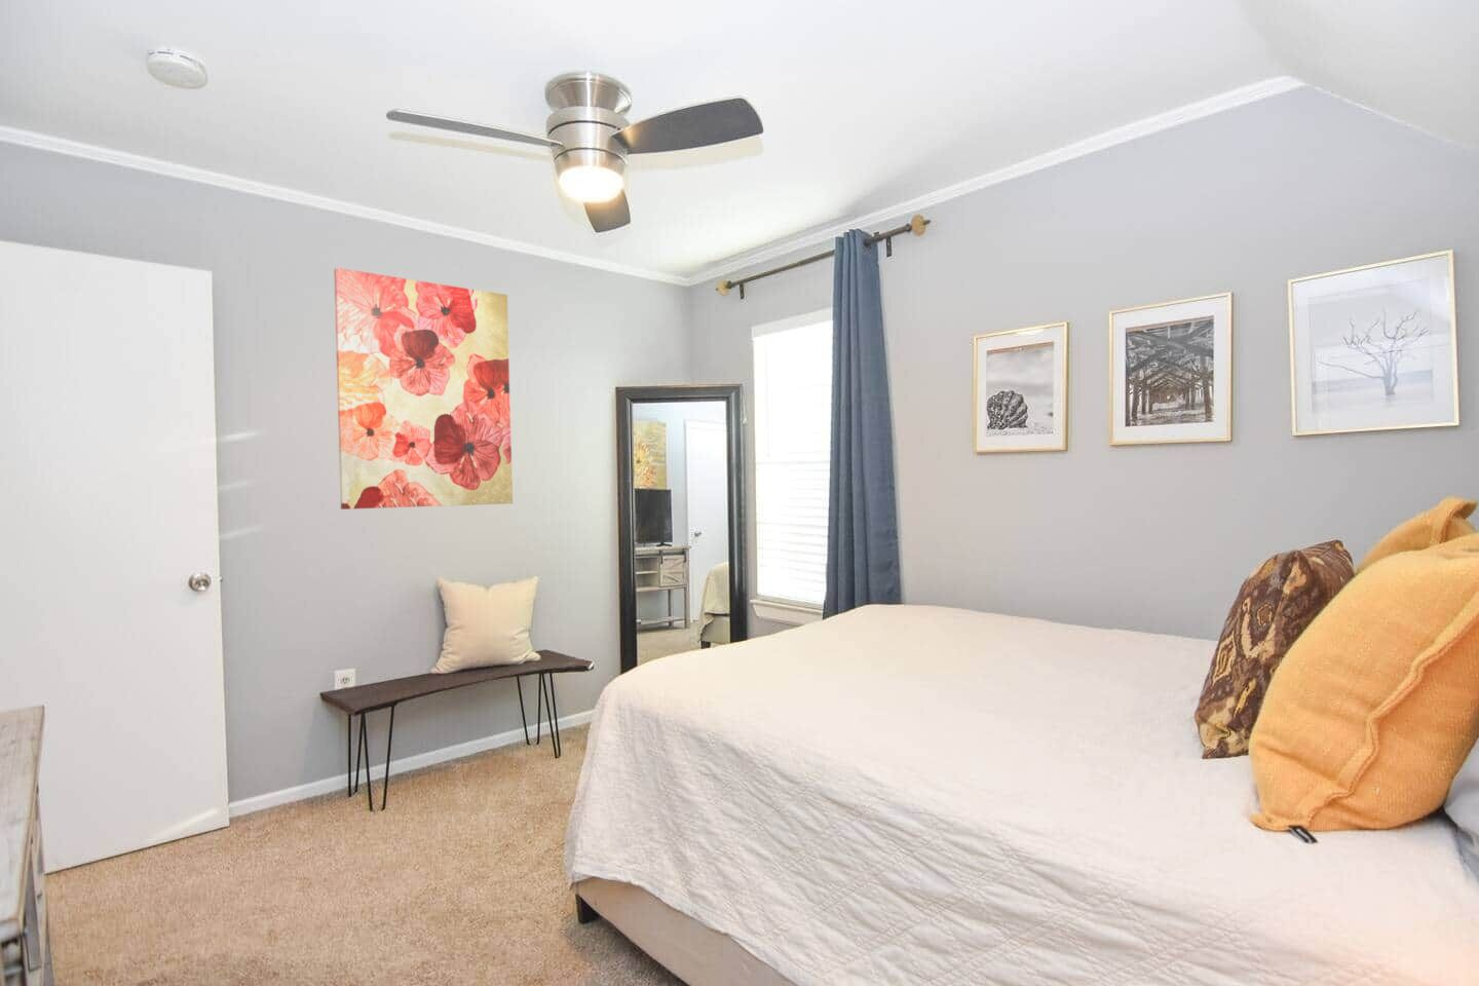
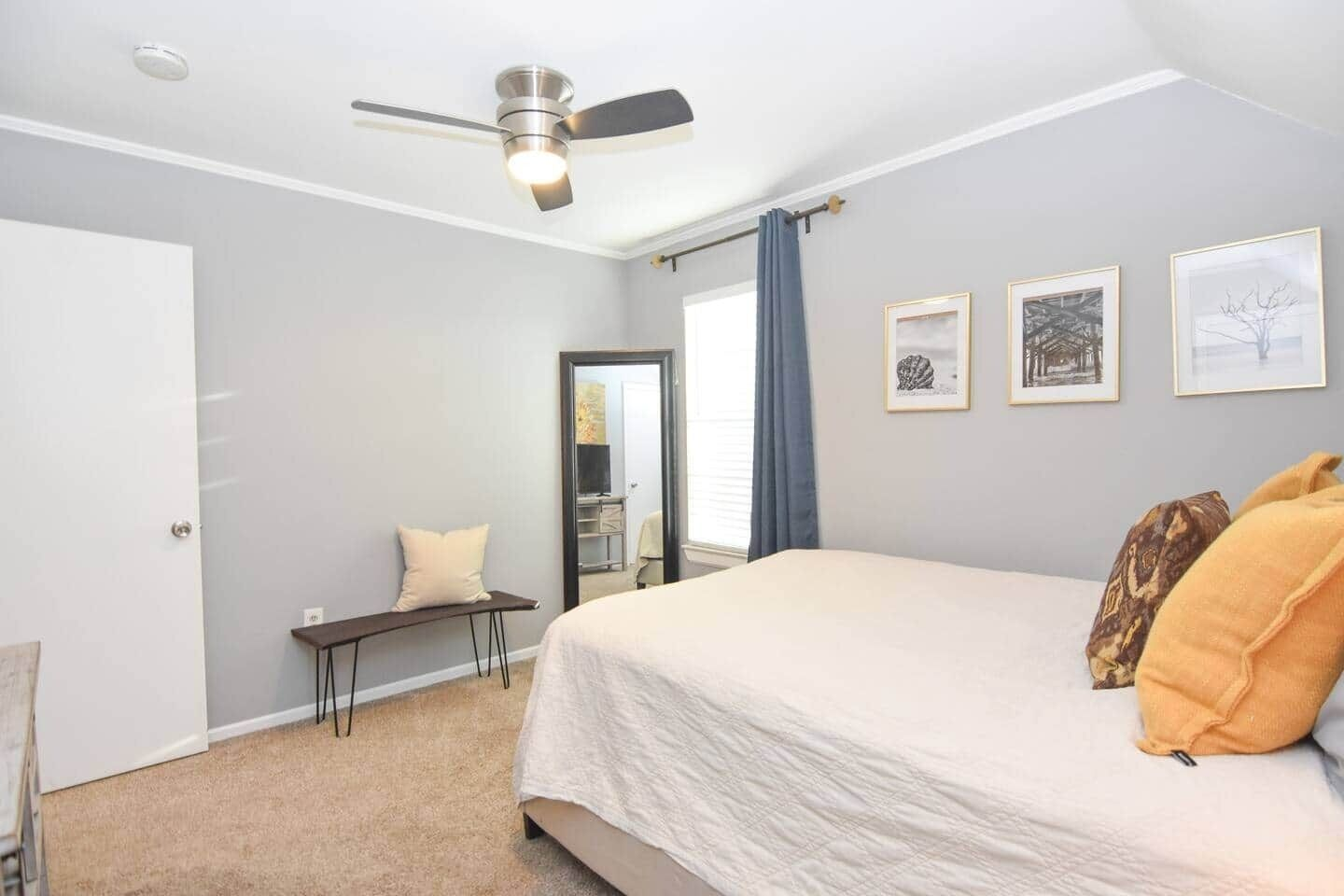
- wall art (429, 394)
